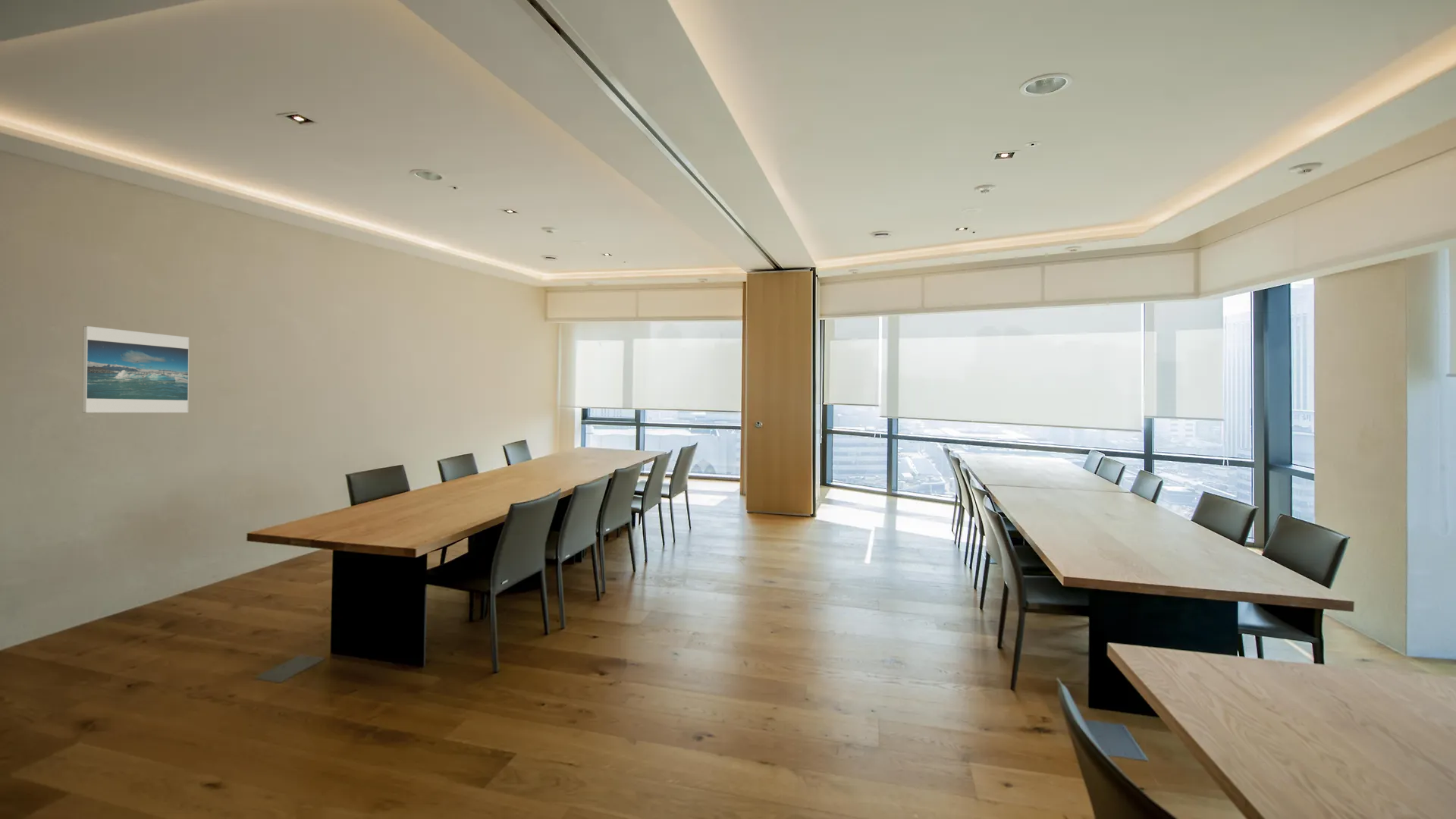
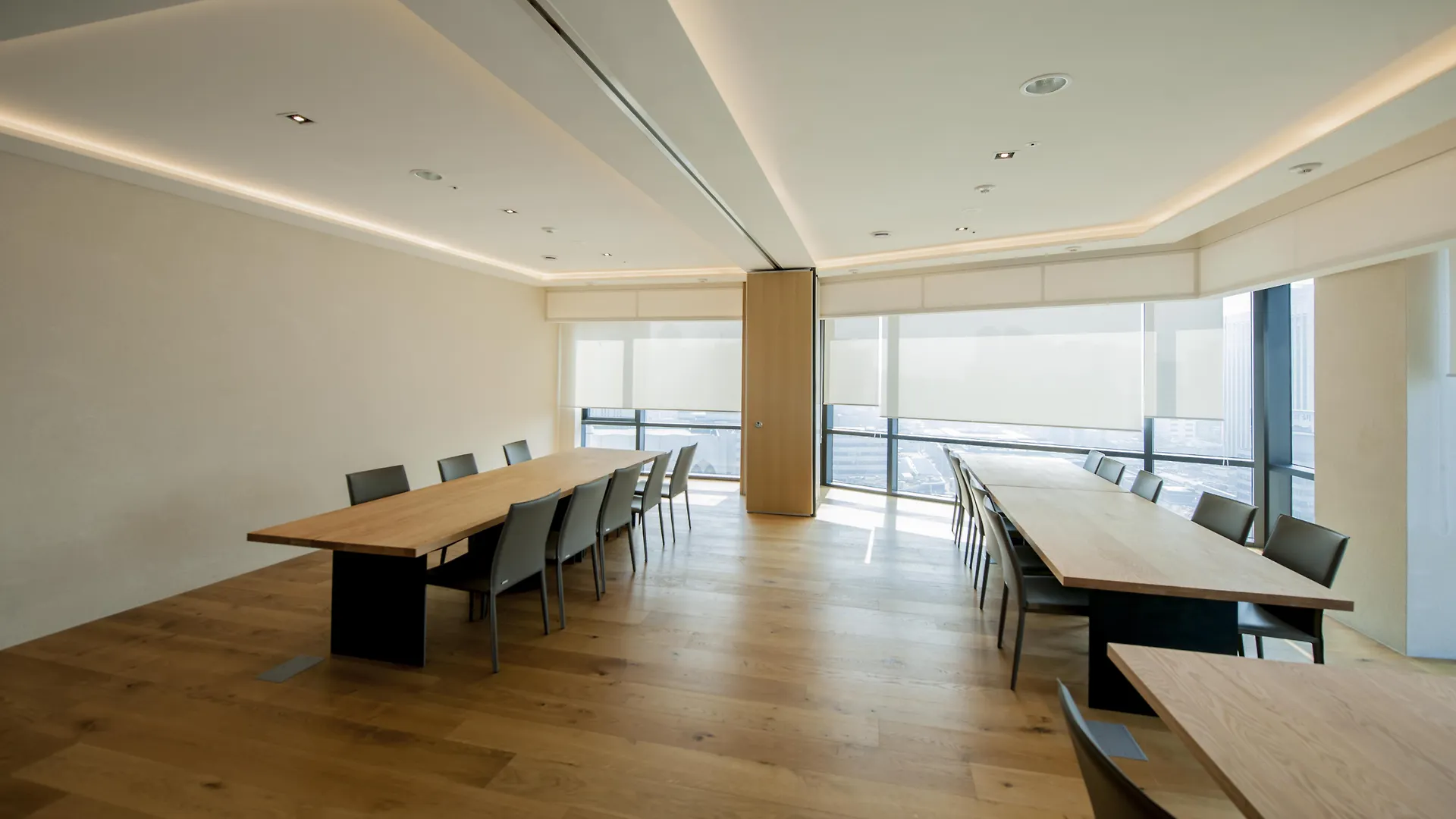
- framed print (139, 372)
